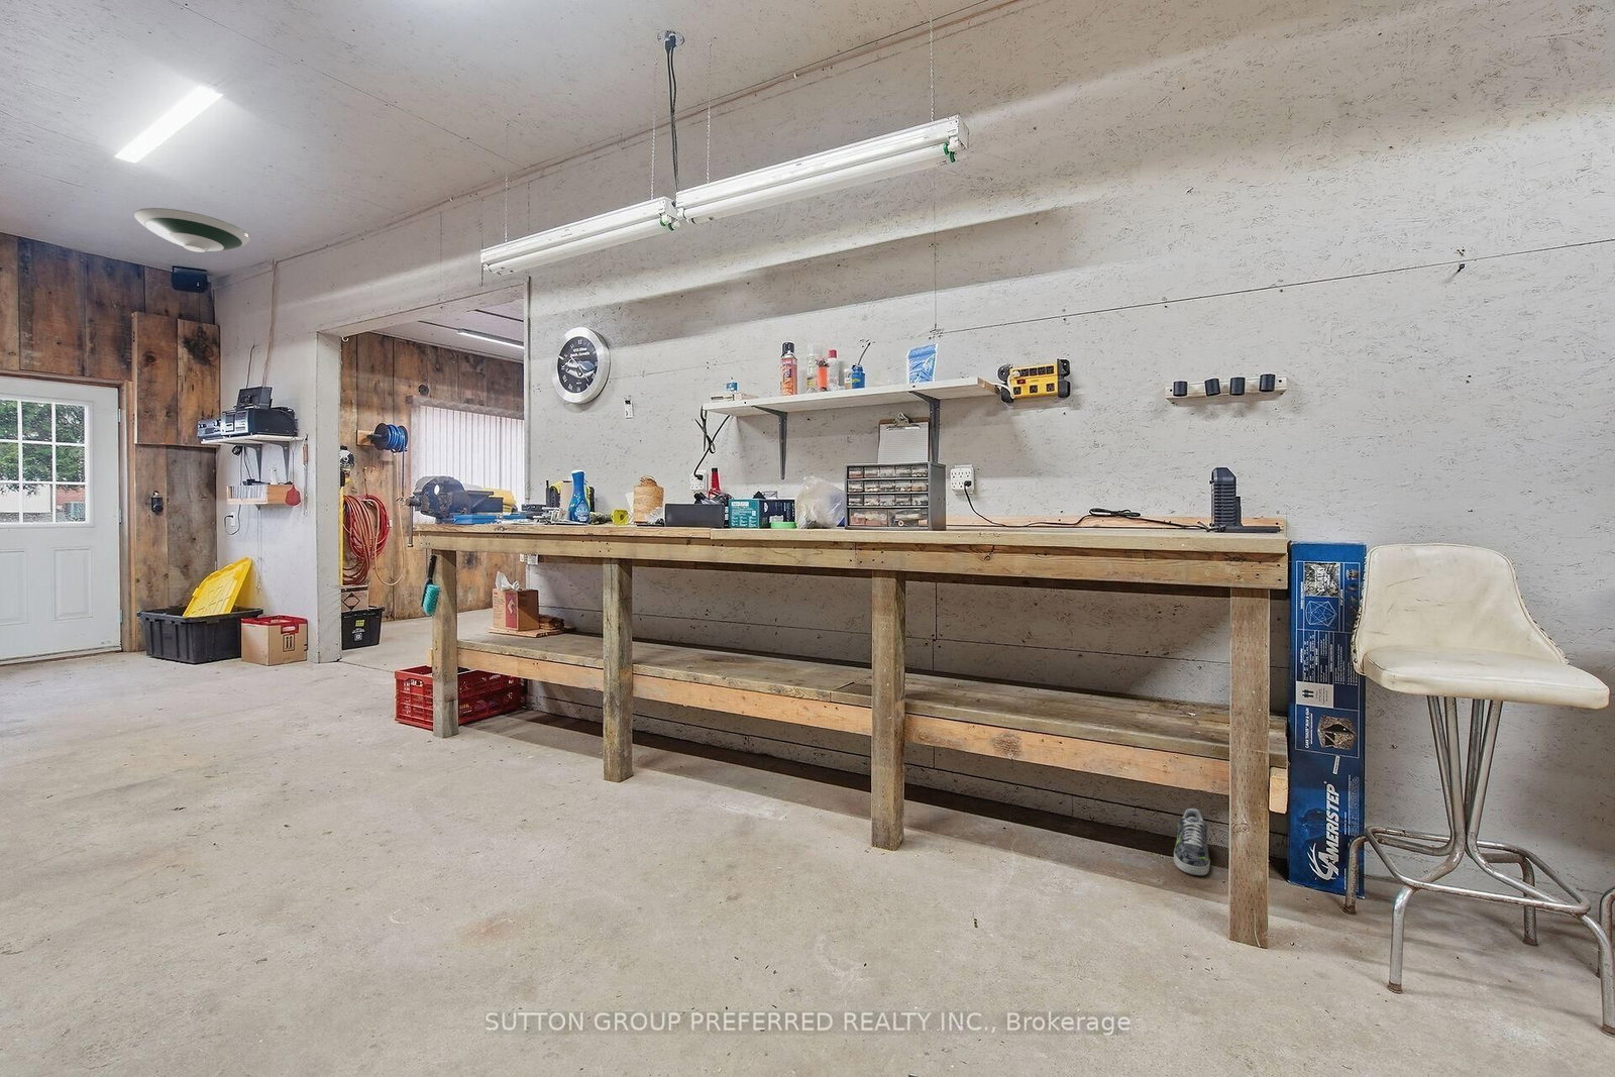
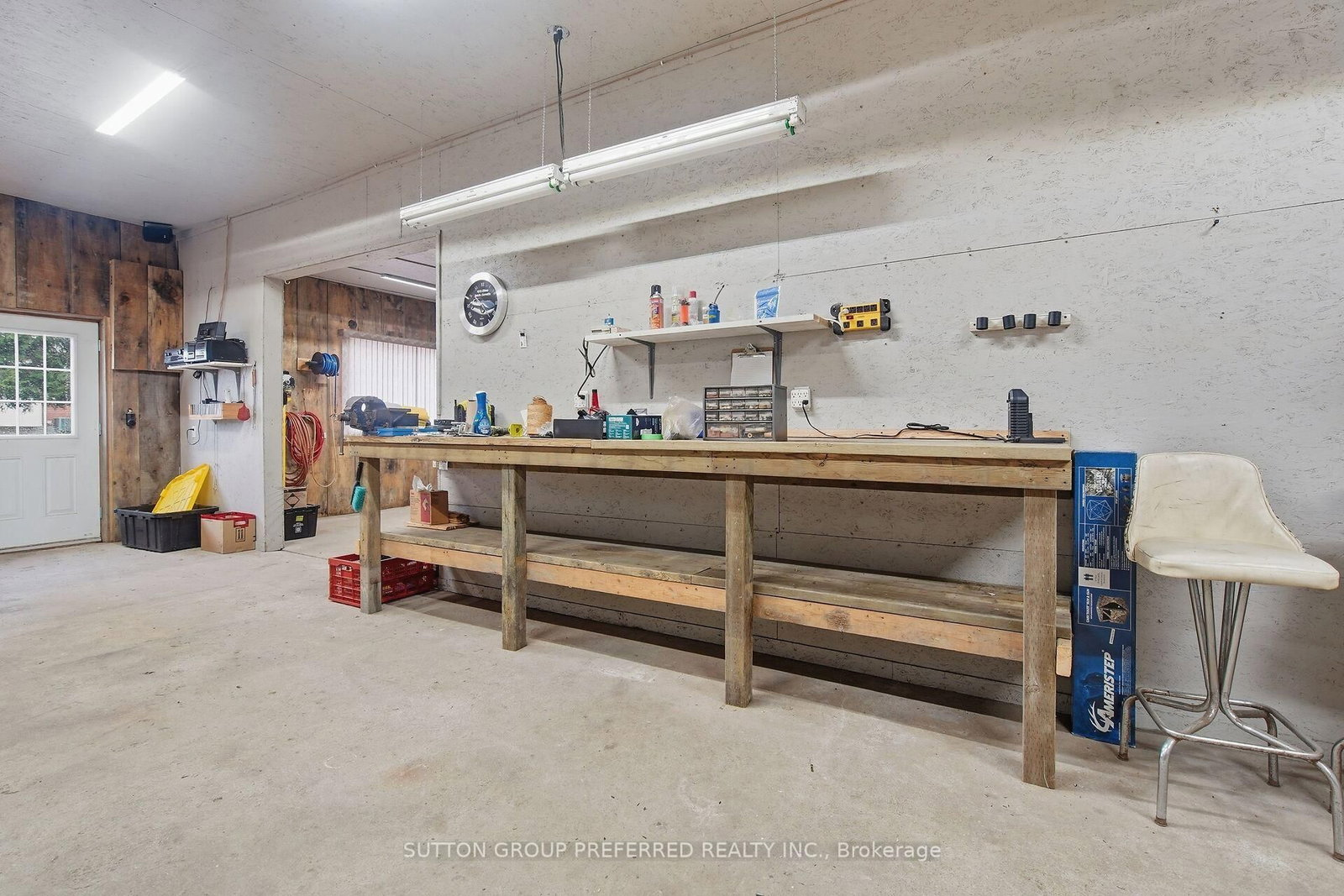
- sneaker (1191, 839)
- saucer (193, 238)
